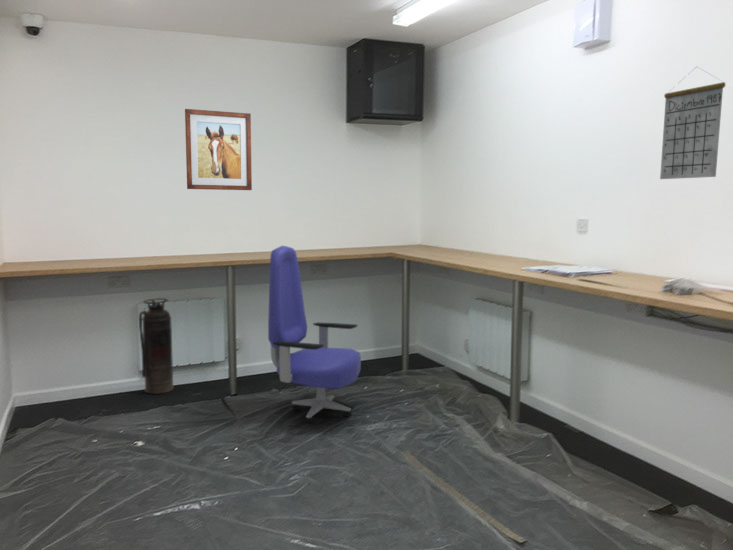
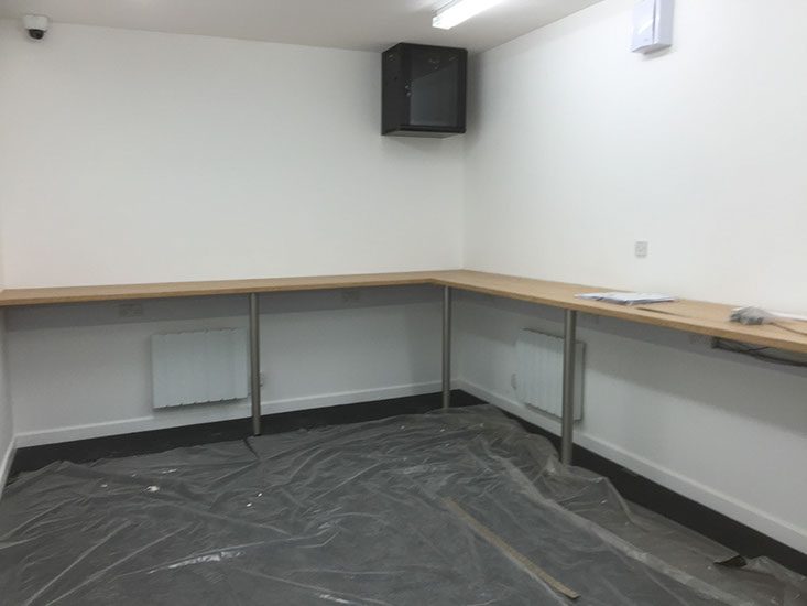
- fire extinguisher (156, 345)
- calendar (691, 122)
- office chair (319, 330)
- wall art (219, 150)
